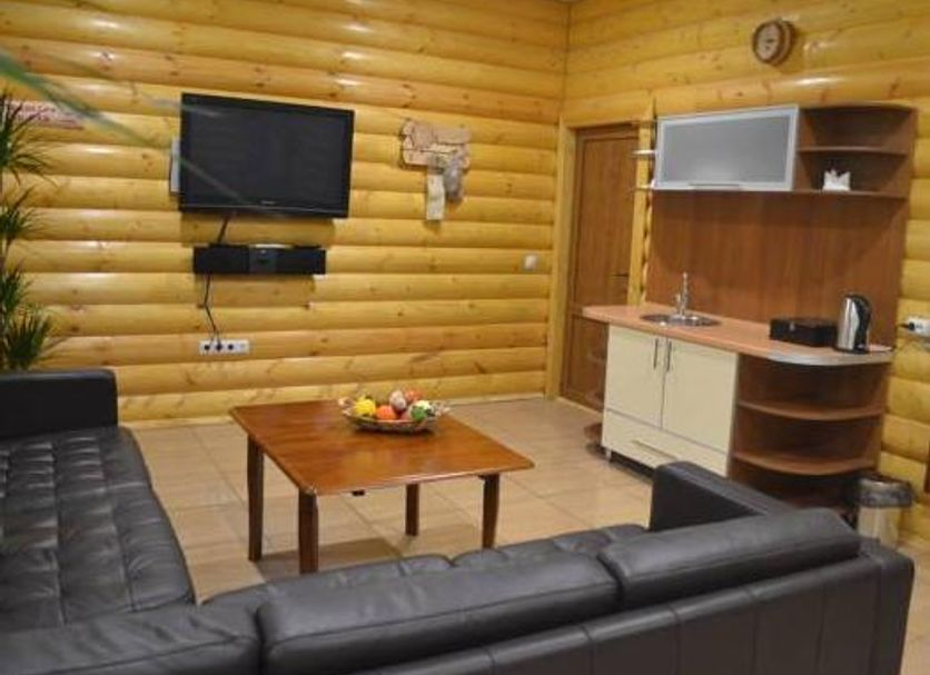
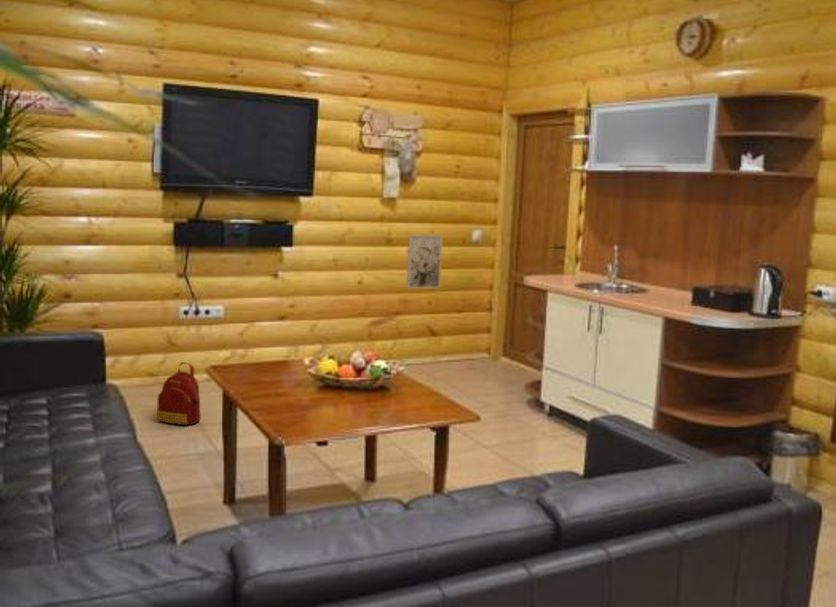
+ backpack (178, 392)
+ wall art (424, 261)
